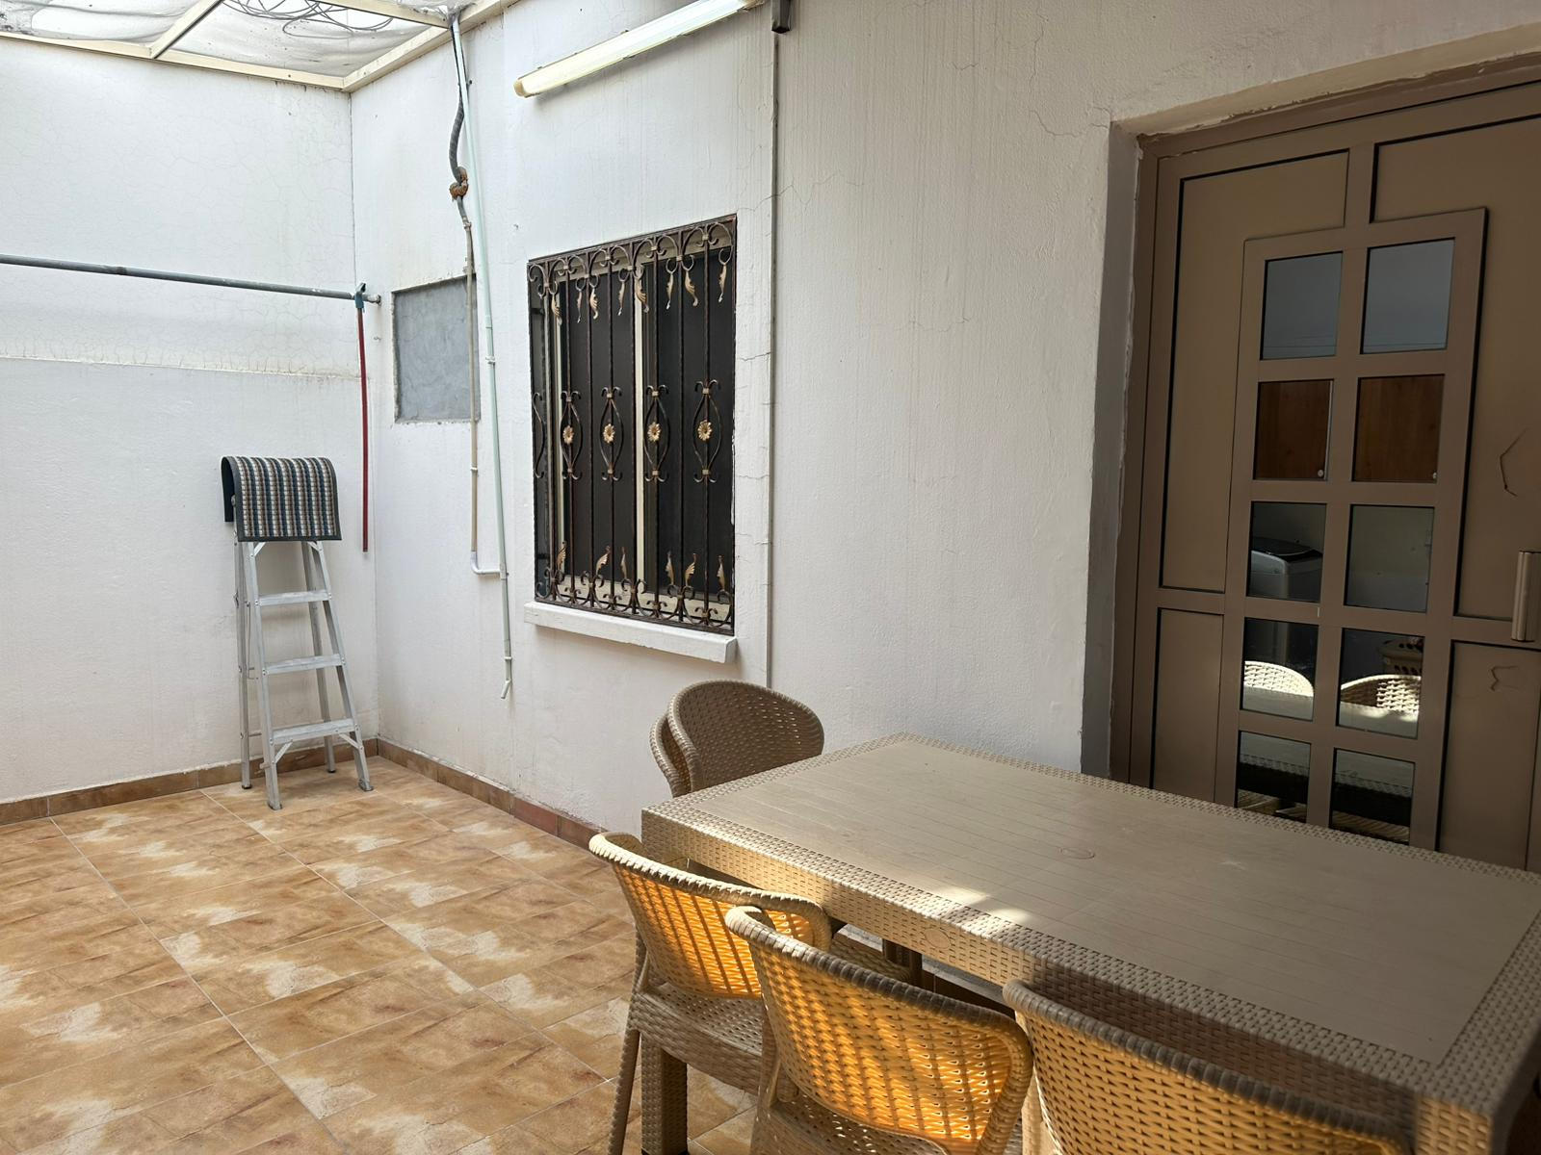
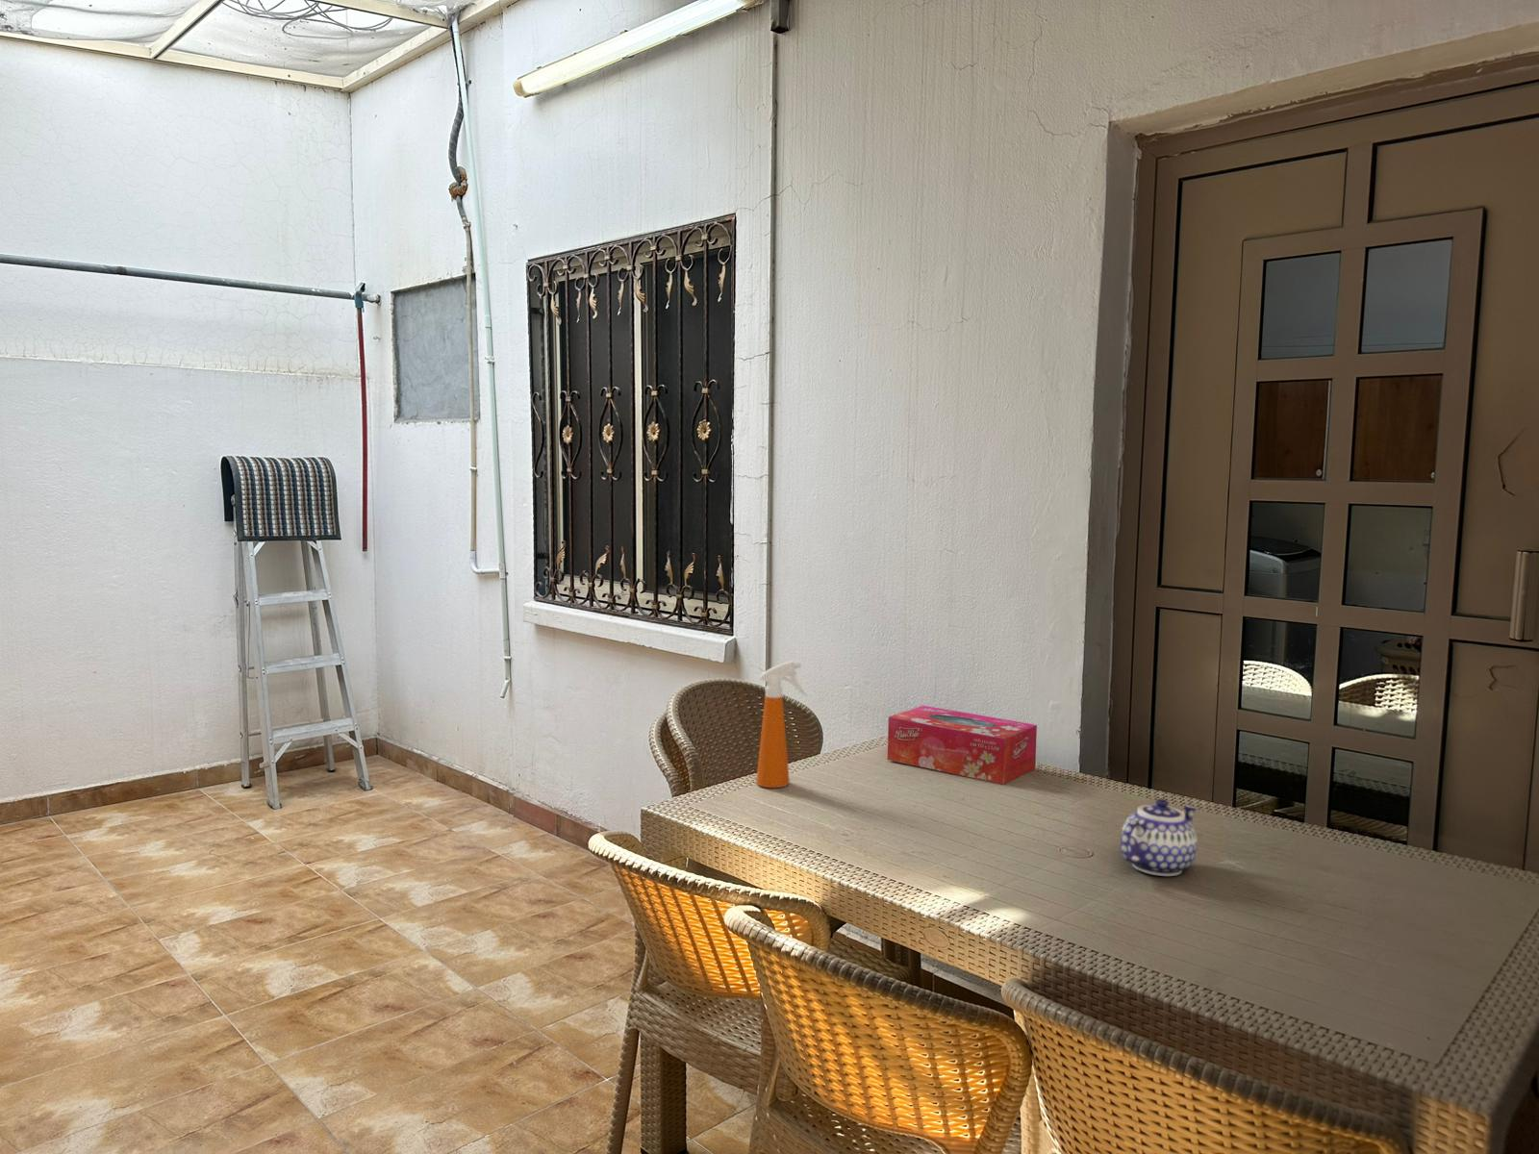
+ spray bottle (782, 722)
+ tissue box (961, 742)
+ teapot (1158, 834)
